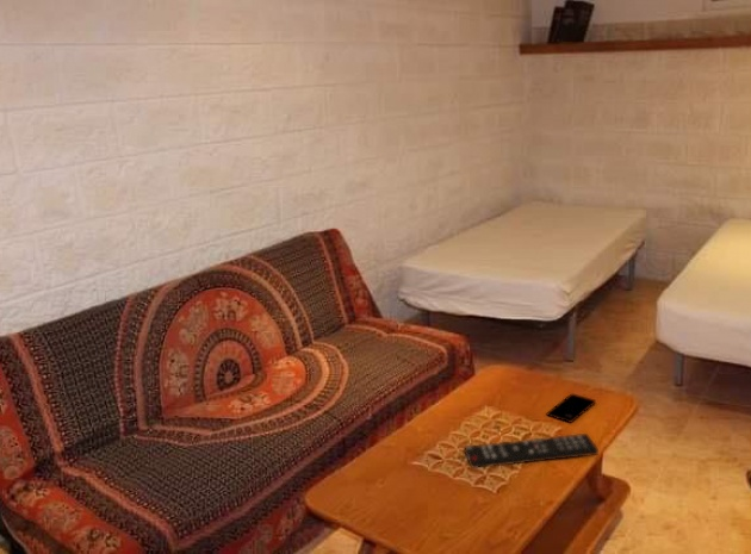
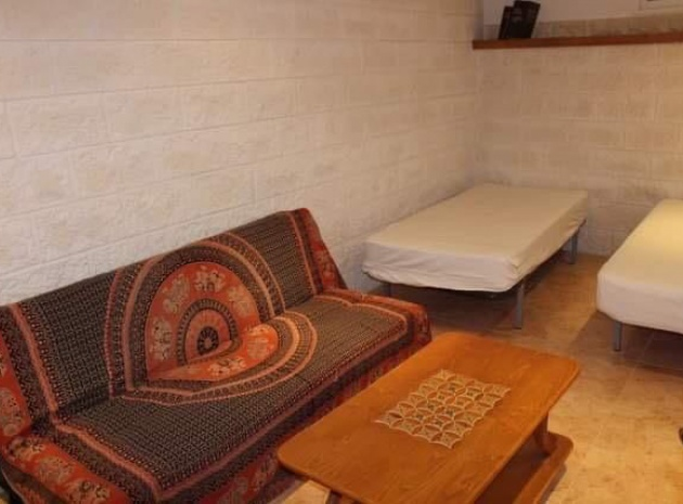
- remote control (529, 449)
- smartphone (571, 407)
